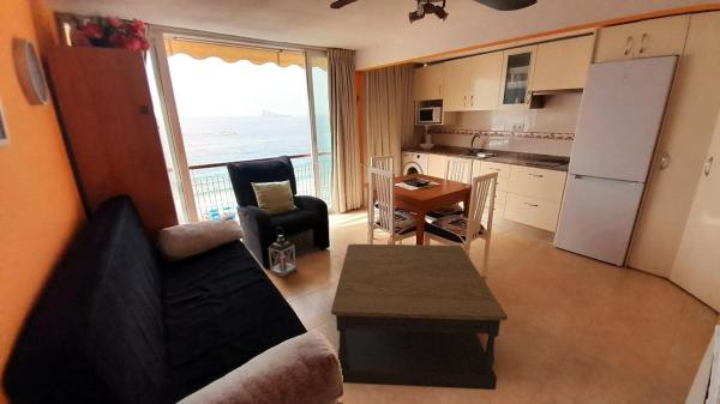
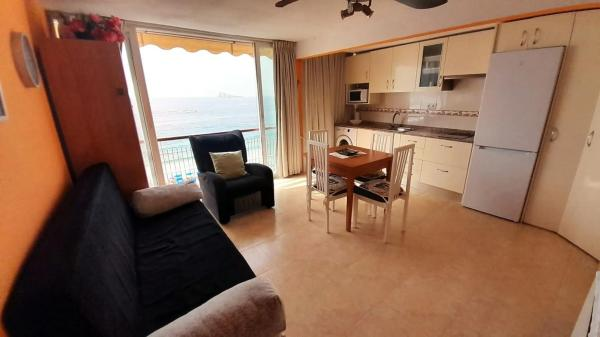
- lantern (281, 249)
- coffee table (408, 302)
